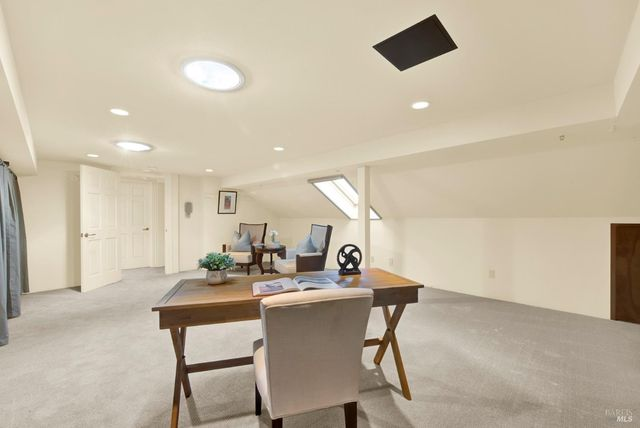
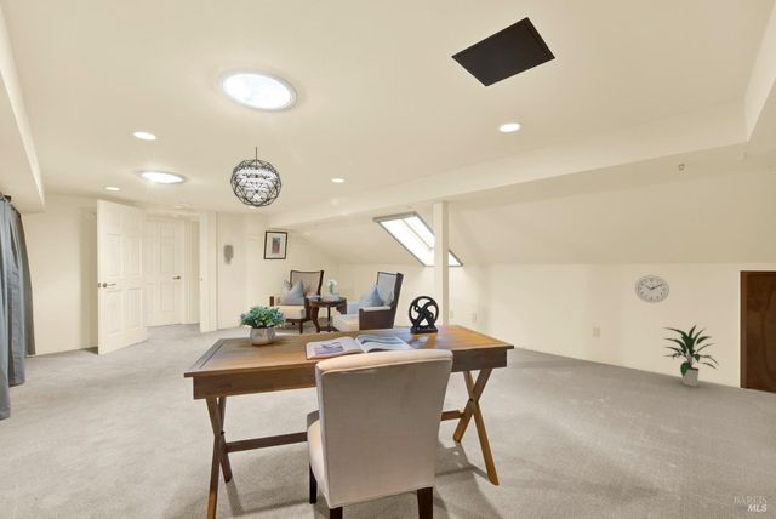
+ pendant light (256, 177)
+ wall clock (651, 289)
+ indoor plant (687, 354)
